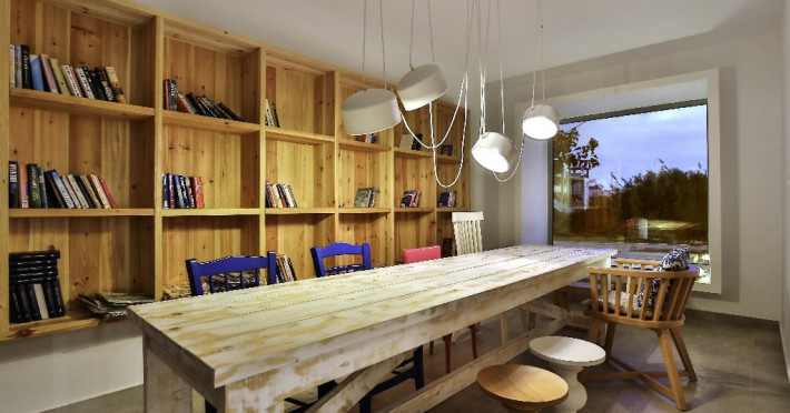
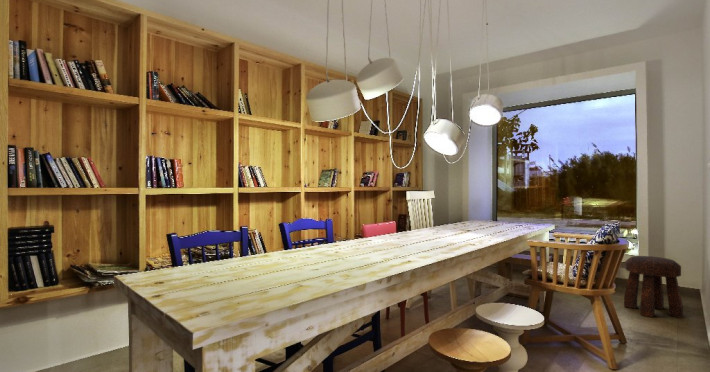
+ stool (652, 284)
